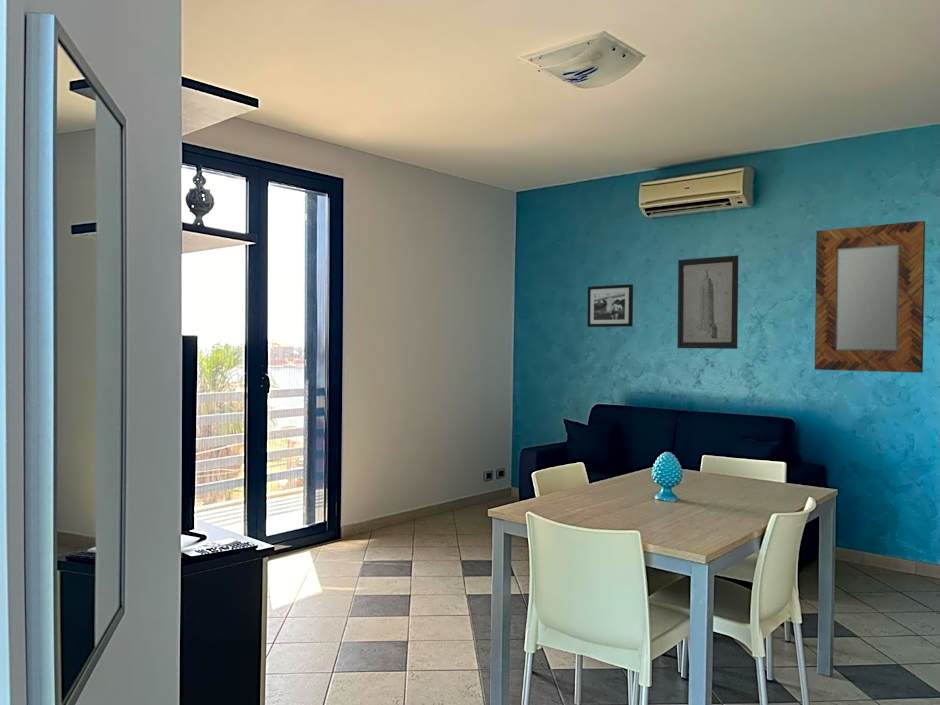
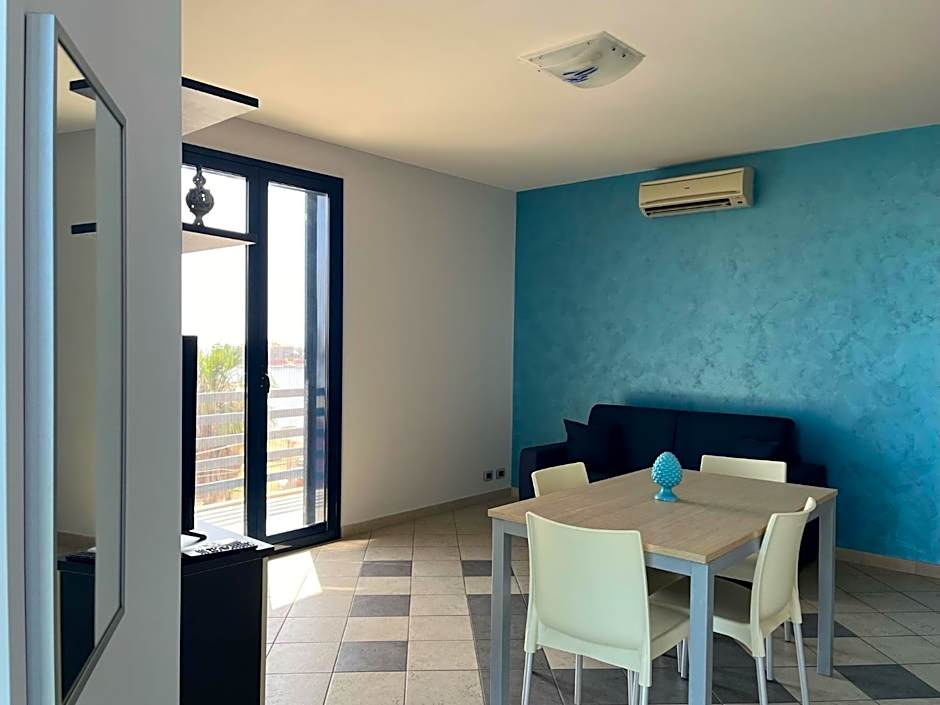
- wall art (707, 303)
- home mirror (867, 298)
- picture frame (609, 306)
